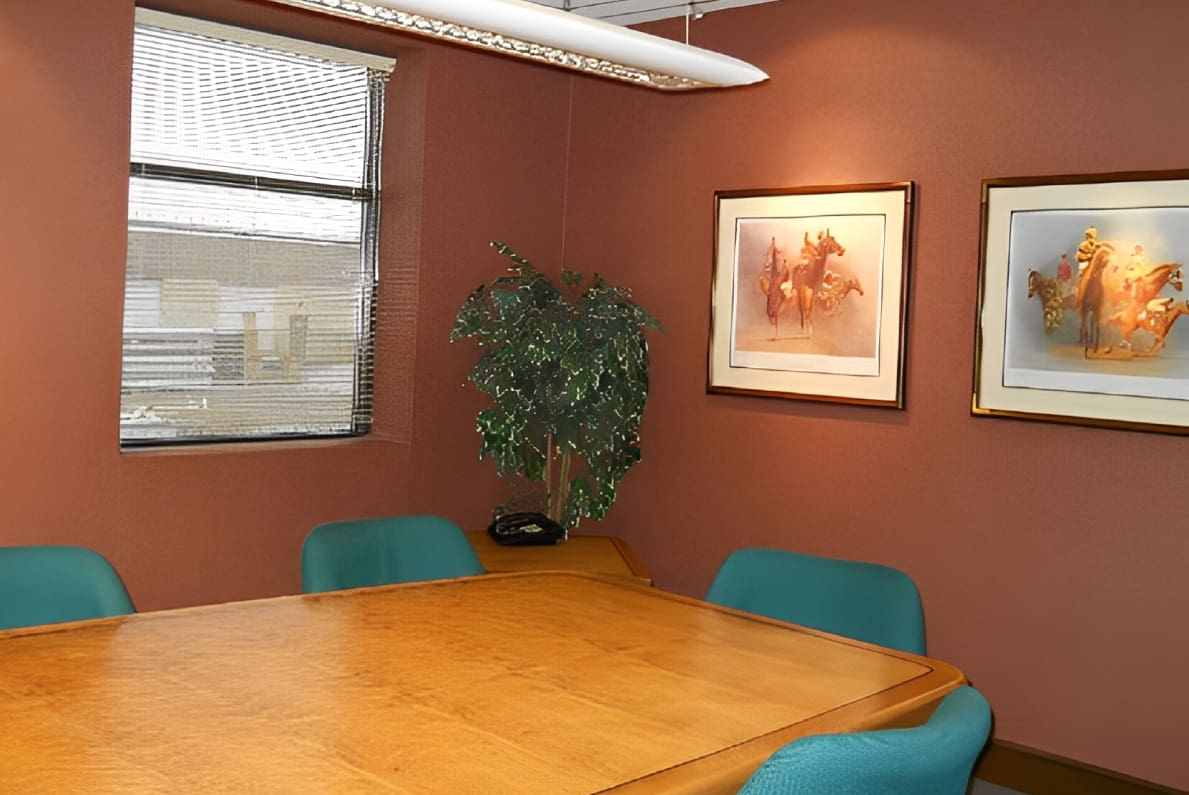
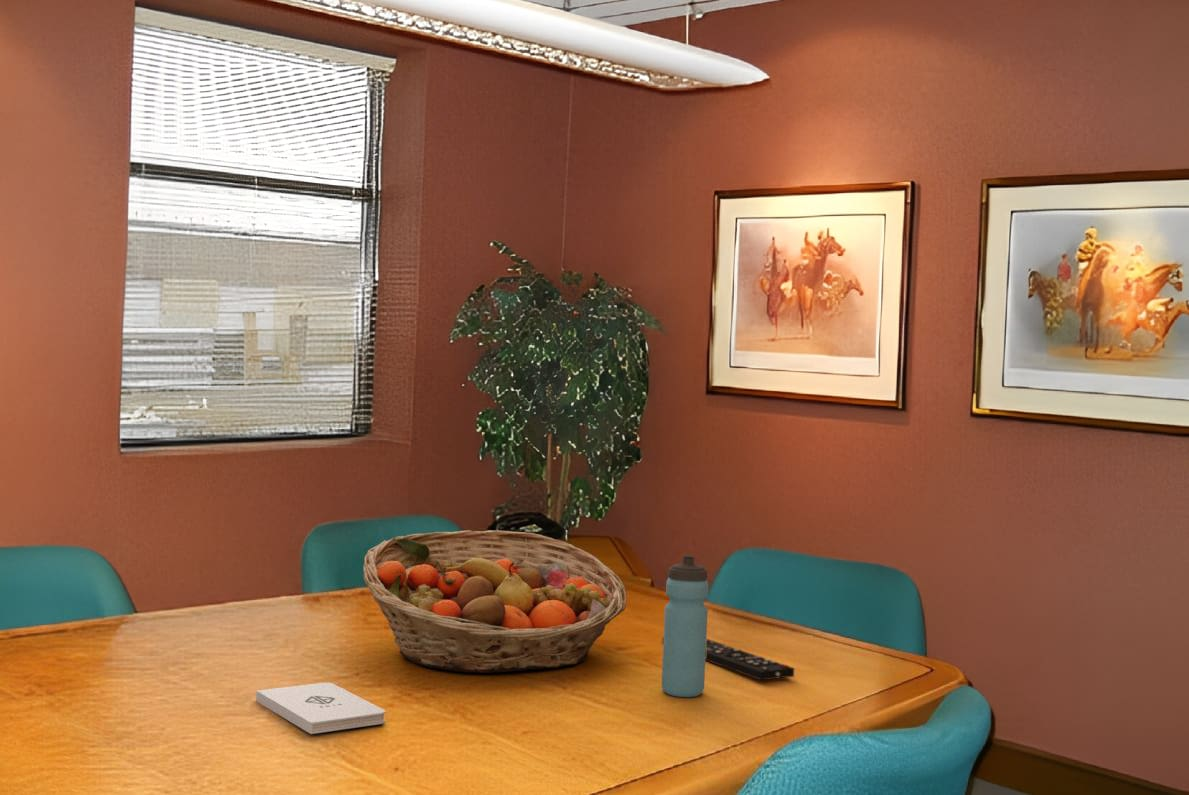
+ water bottle (685, 624)
+ fruit basket (494, 598)
+ remote control (725, 654)
+ notepad (320, 706)
